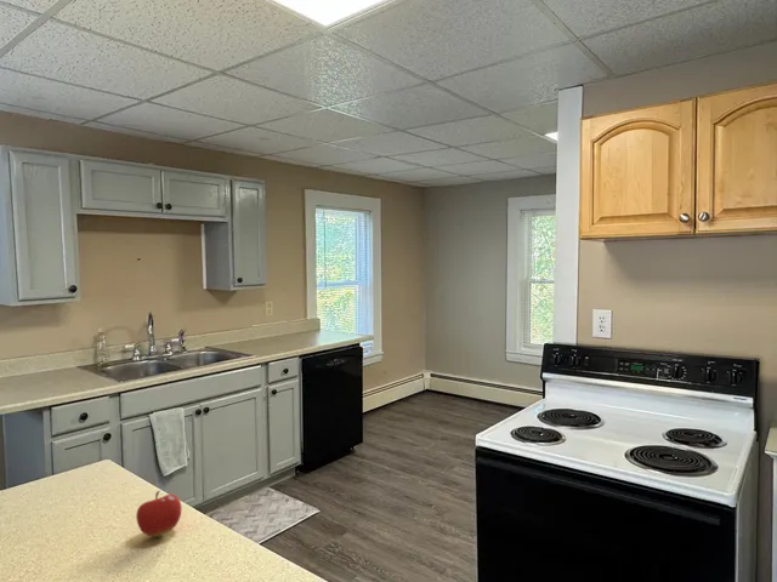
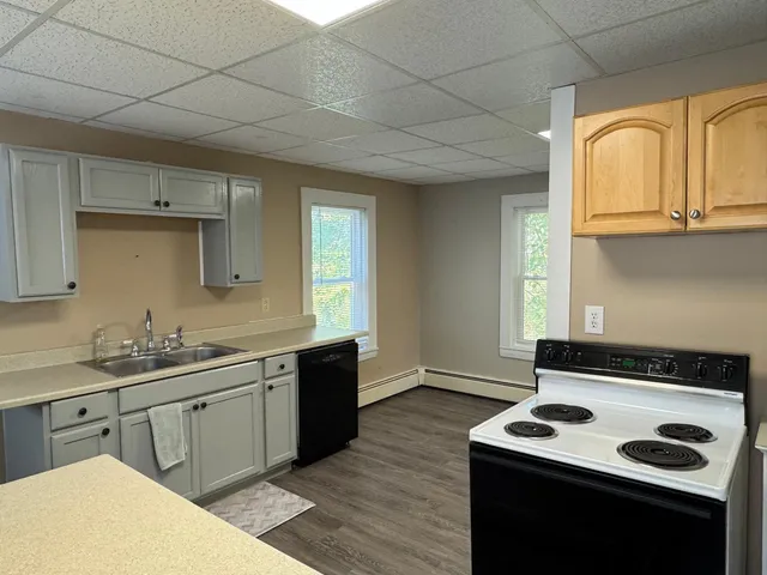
- fruit (158, 513)
